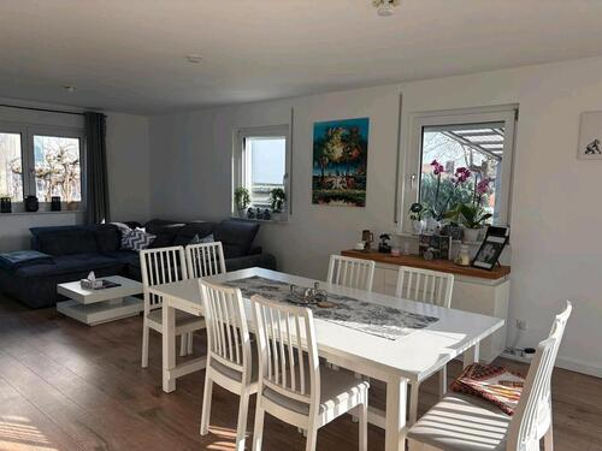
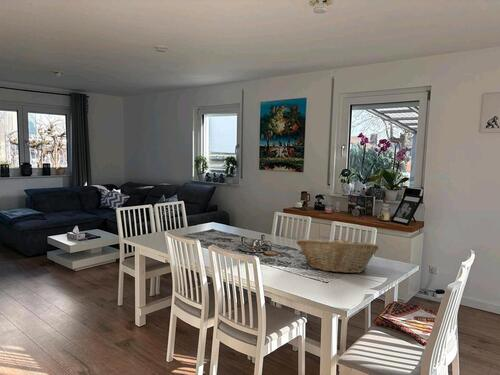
+ fruit basket (336, 250)
